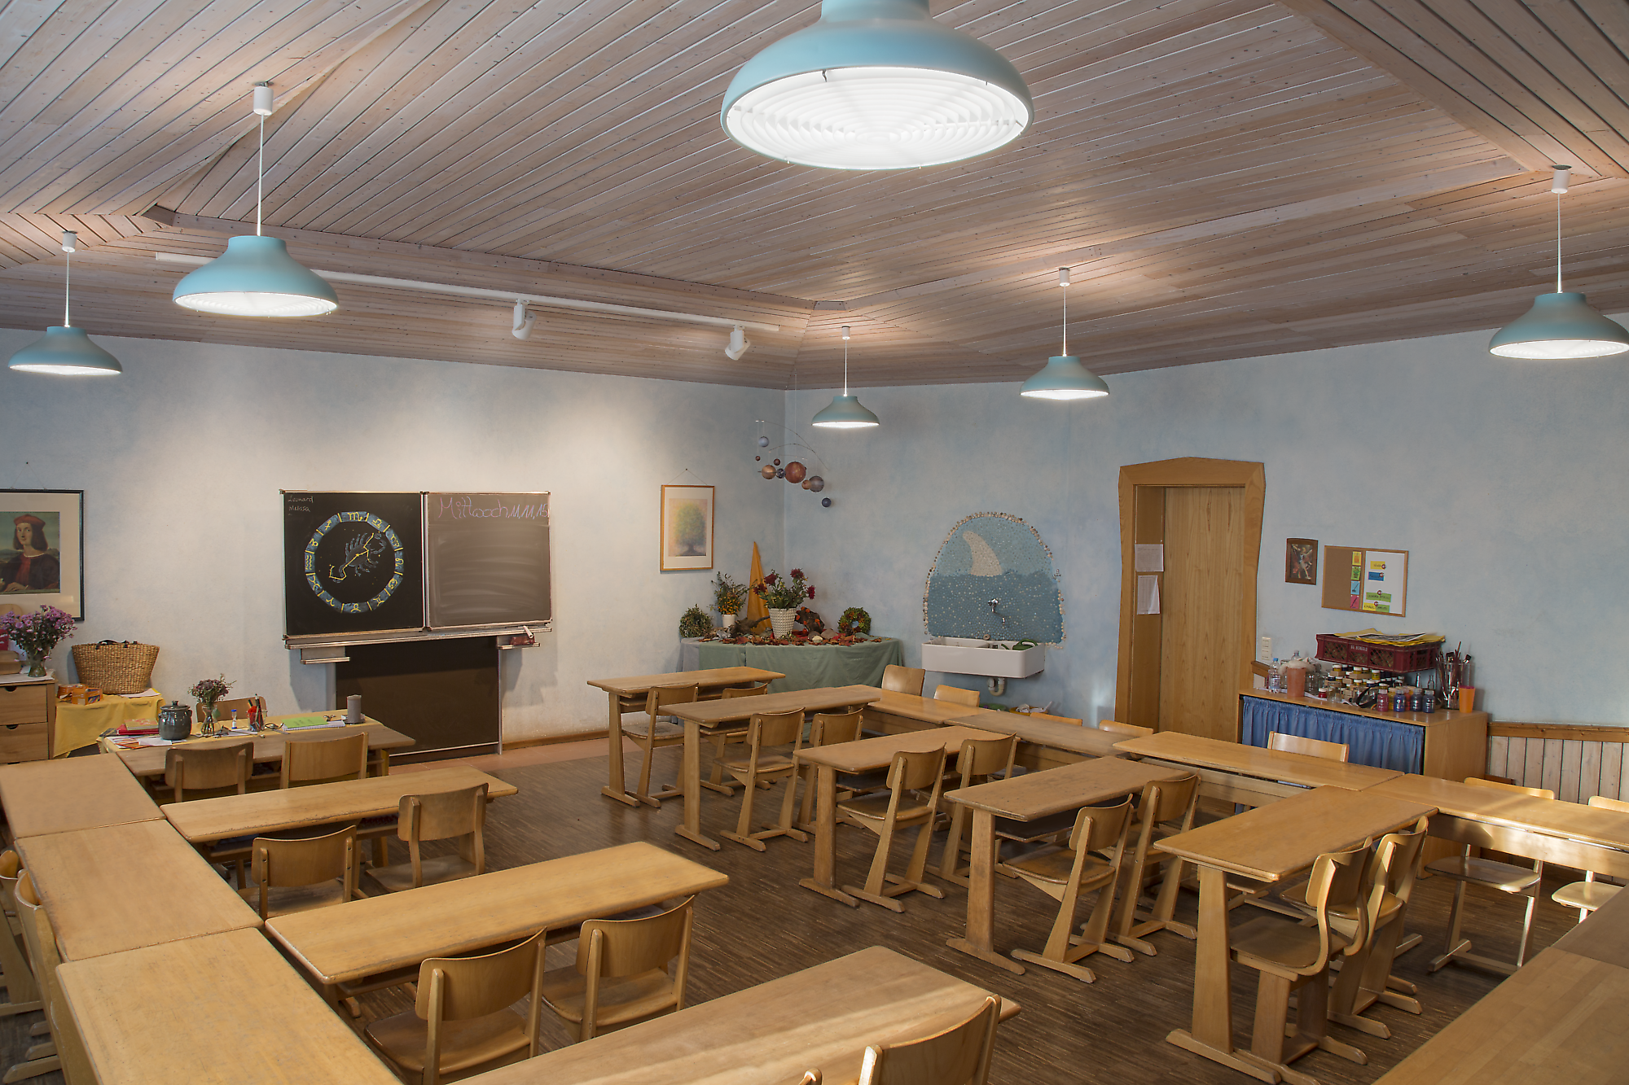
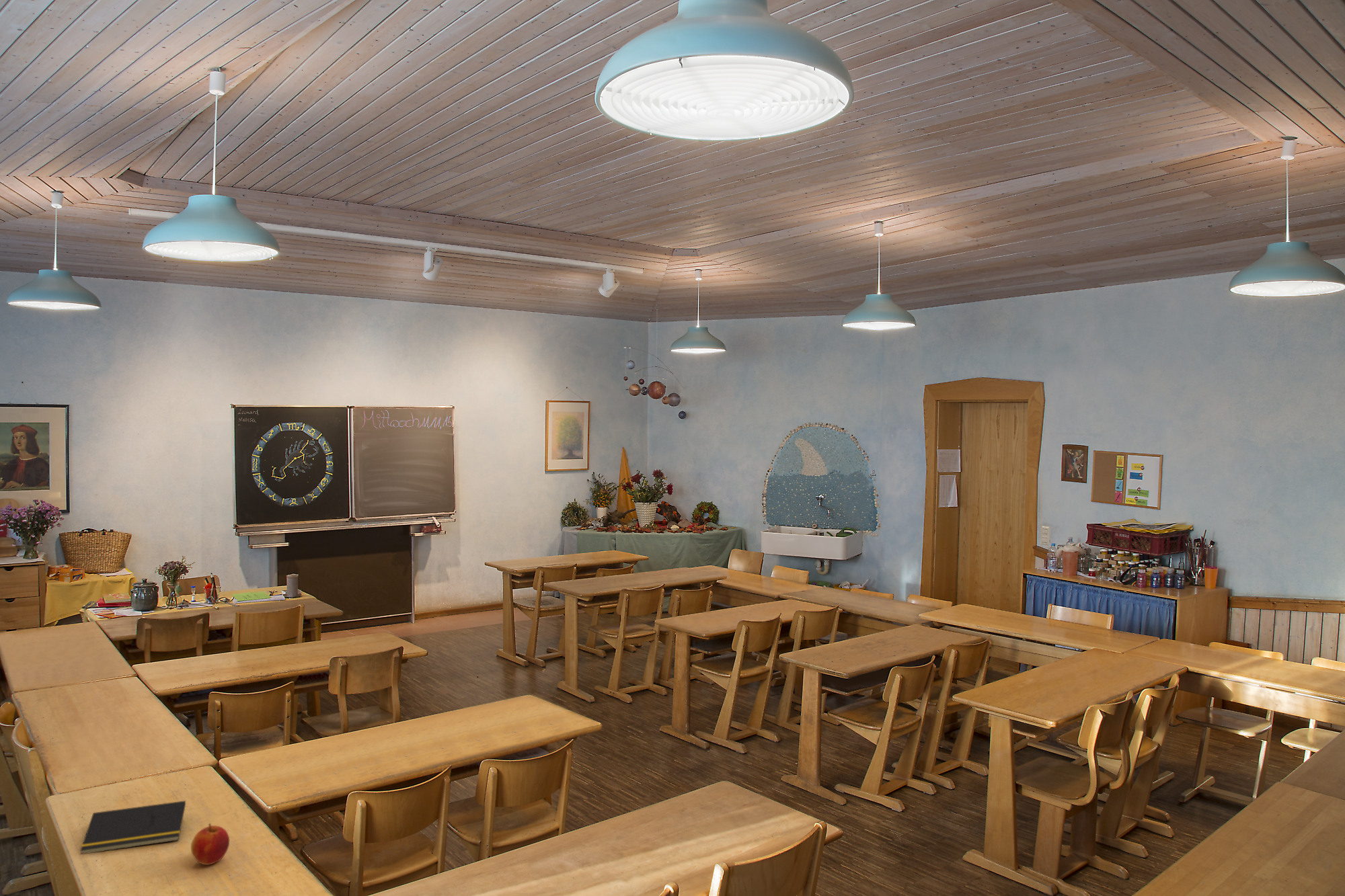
+ apple (210, 842)
+ notepad (135, 826)
